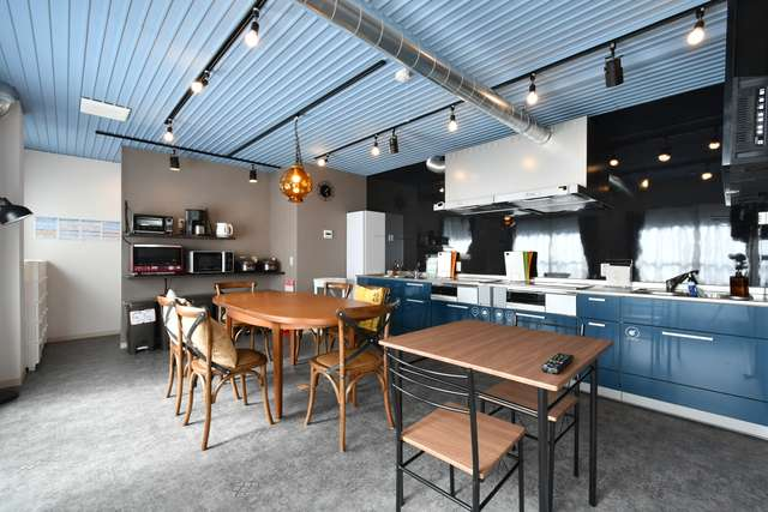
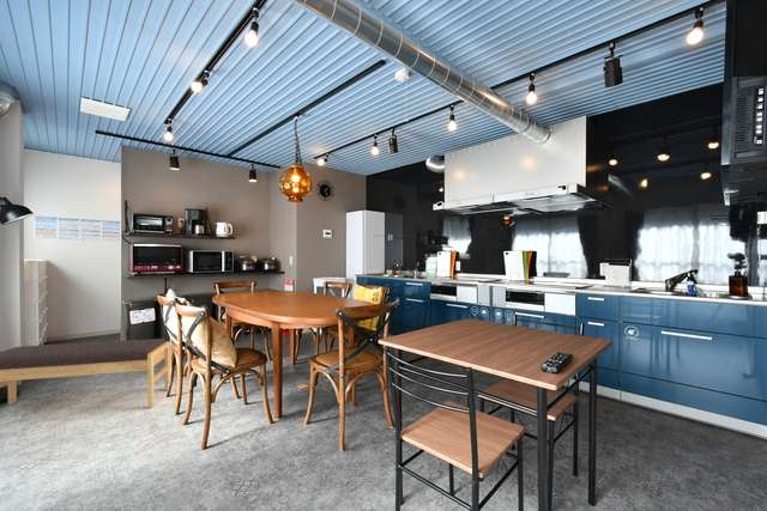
+ bench (80, 375)
